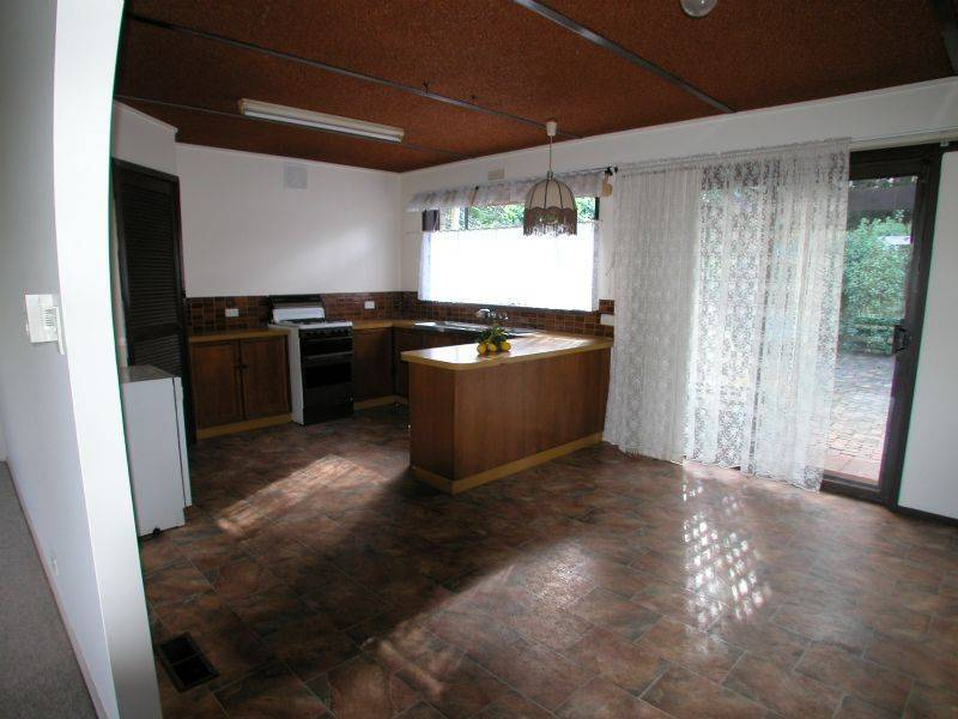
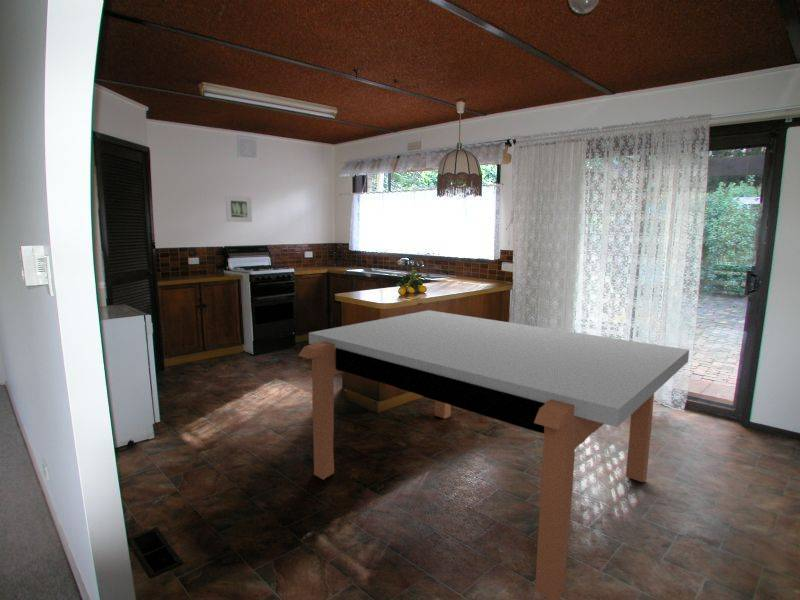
+ dining table (481, 411)
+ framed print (239, 209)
